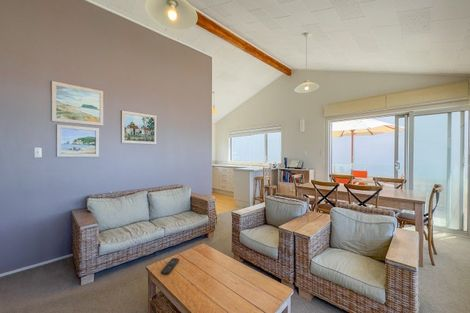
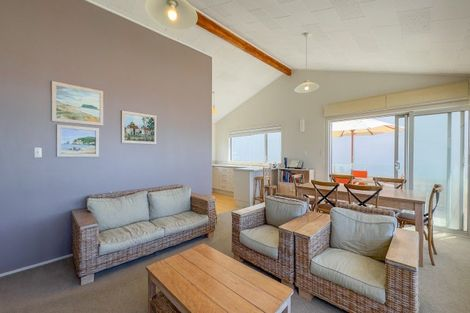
- remote control (170, 265)
